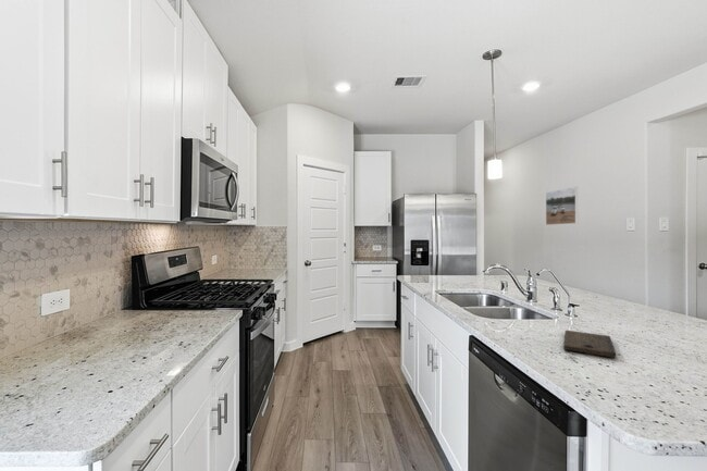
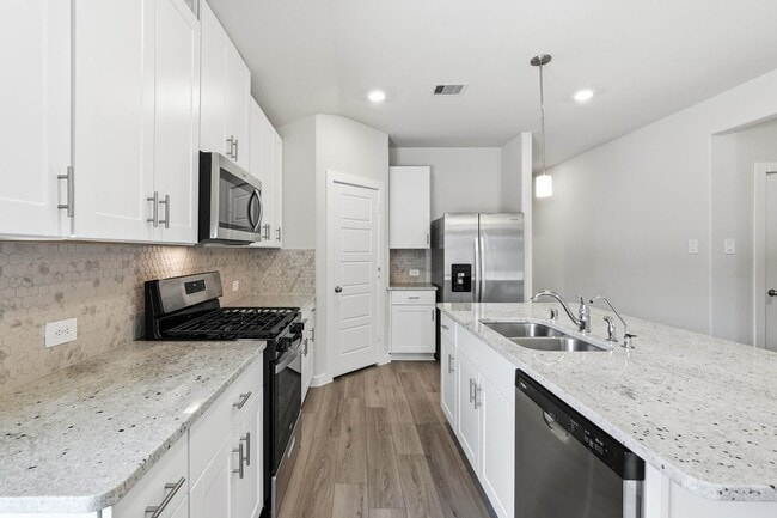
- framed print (560, 207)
- cutting board (587, 342)
